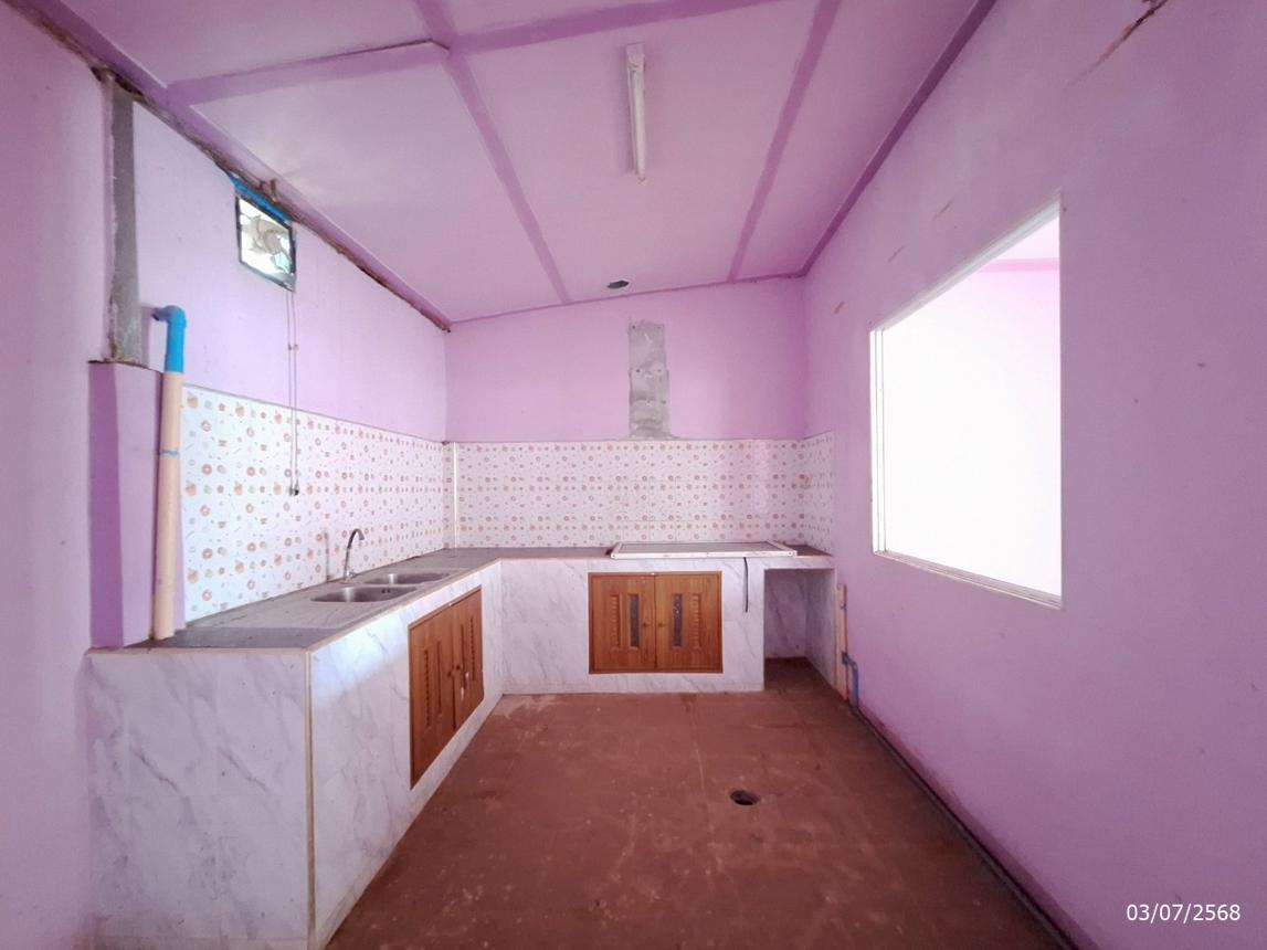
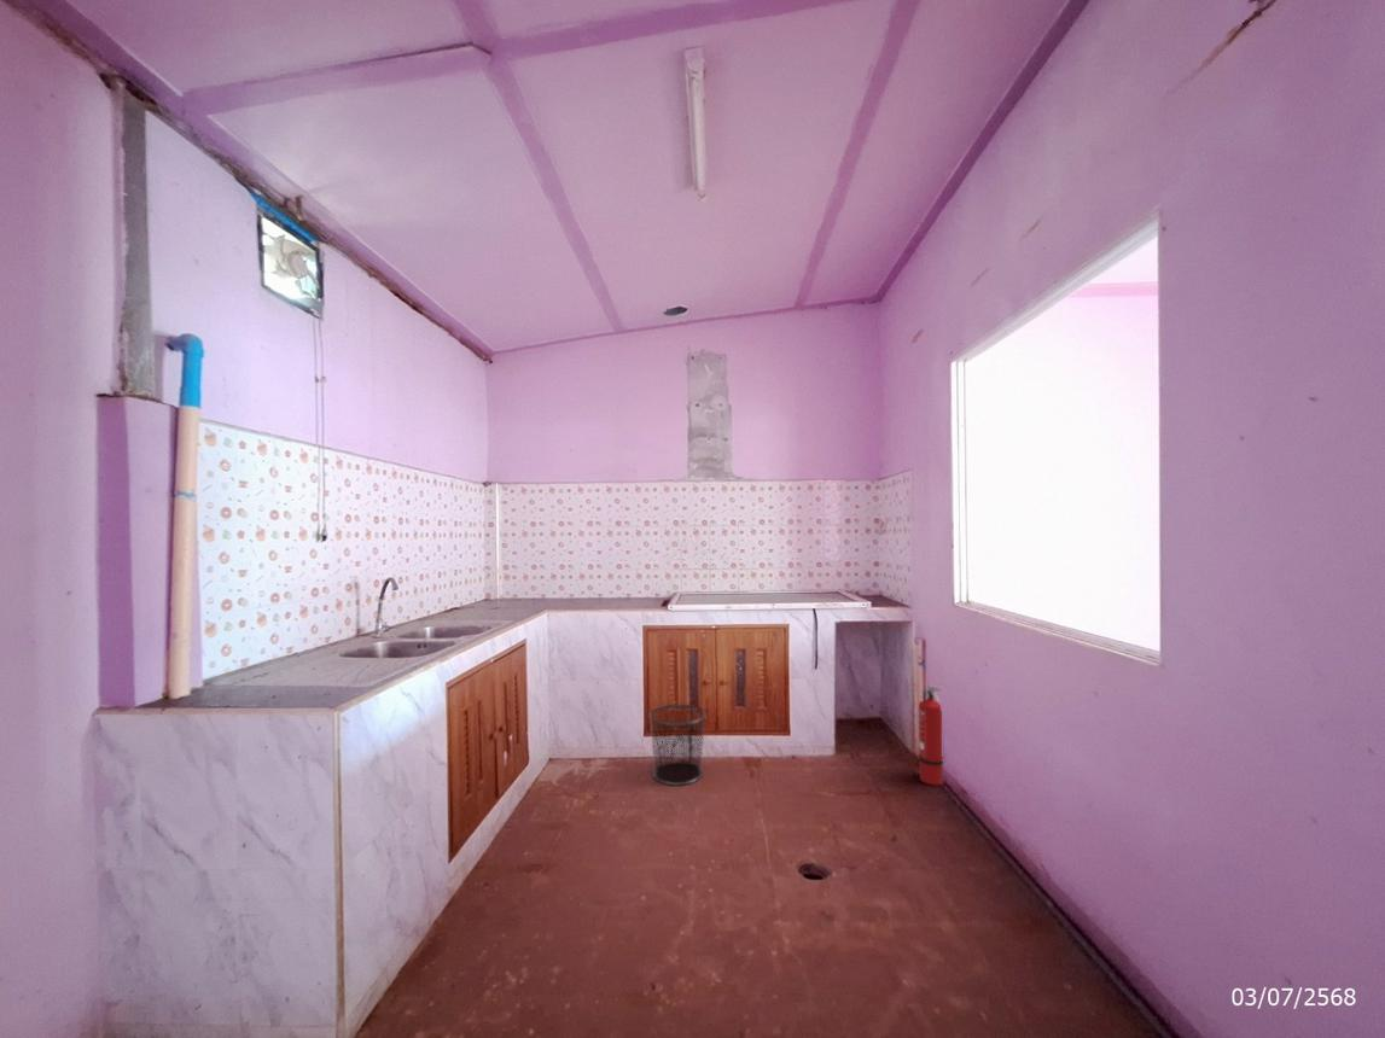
+ waste bin (677, 743)
+ fire extinguisher (932, 731)
